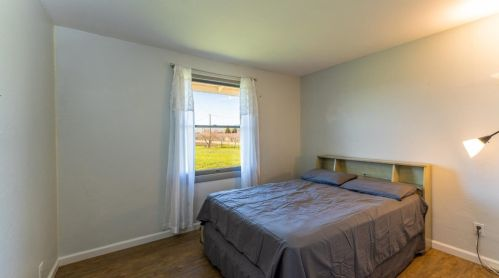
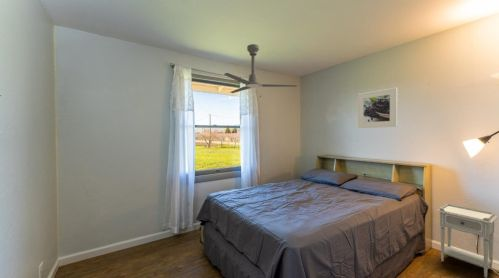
+ ceiling fan (254, 66)
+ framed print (376, 109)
+ nightstand (466, 232)
